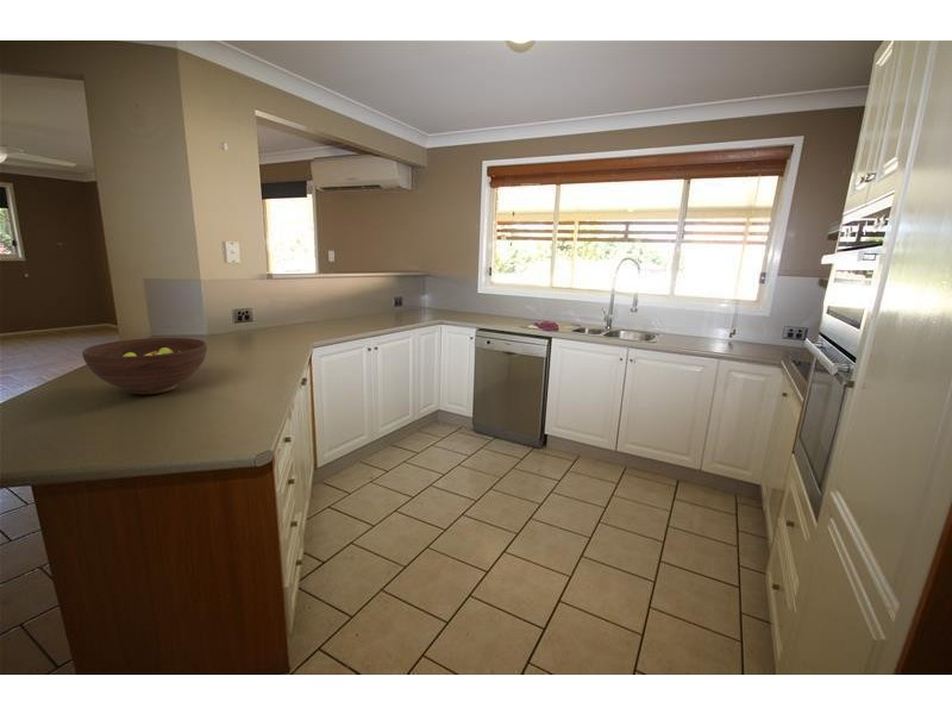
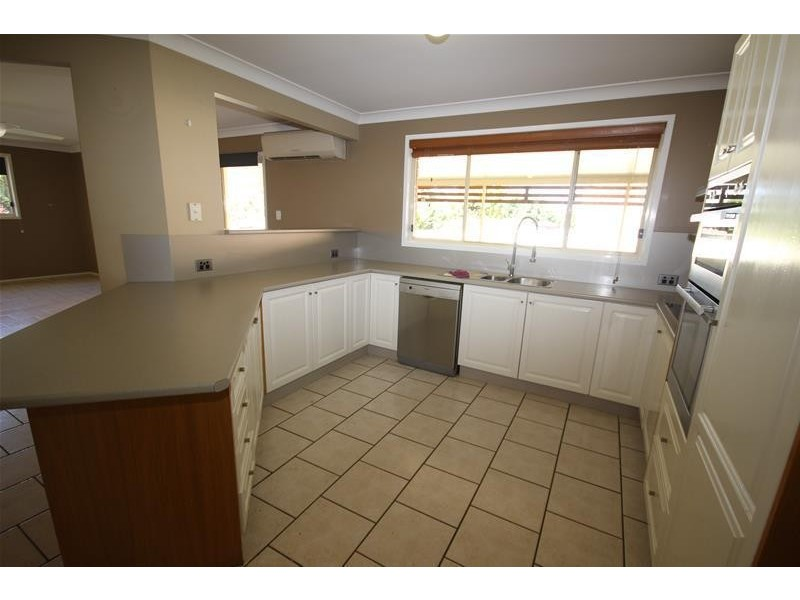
- fruit bowl (151, 368)
